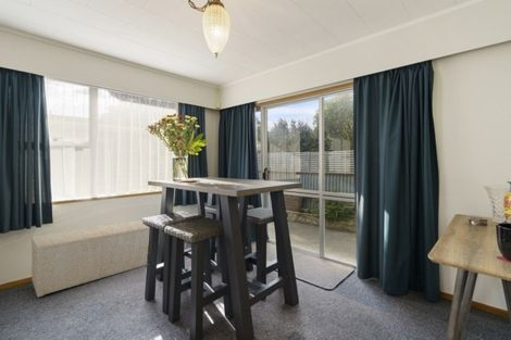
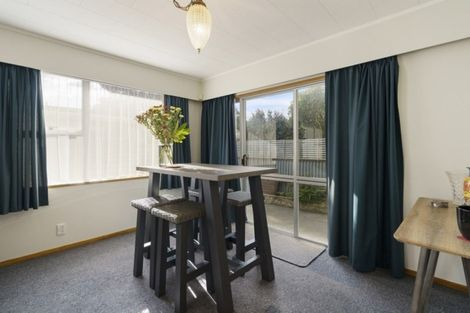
- storage bench (119, 245)
